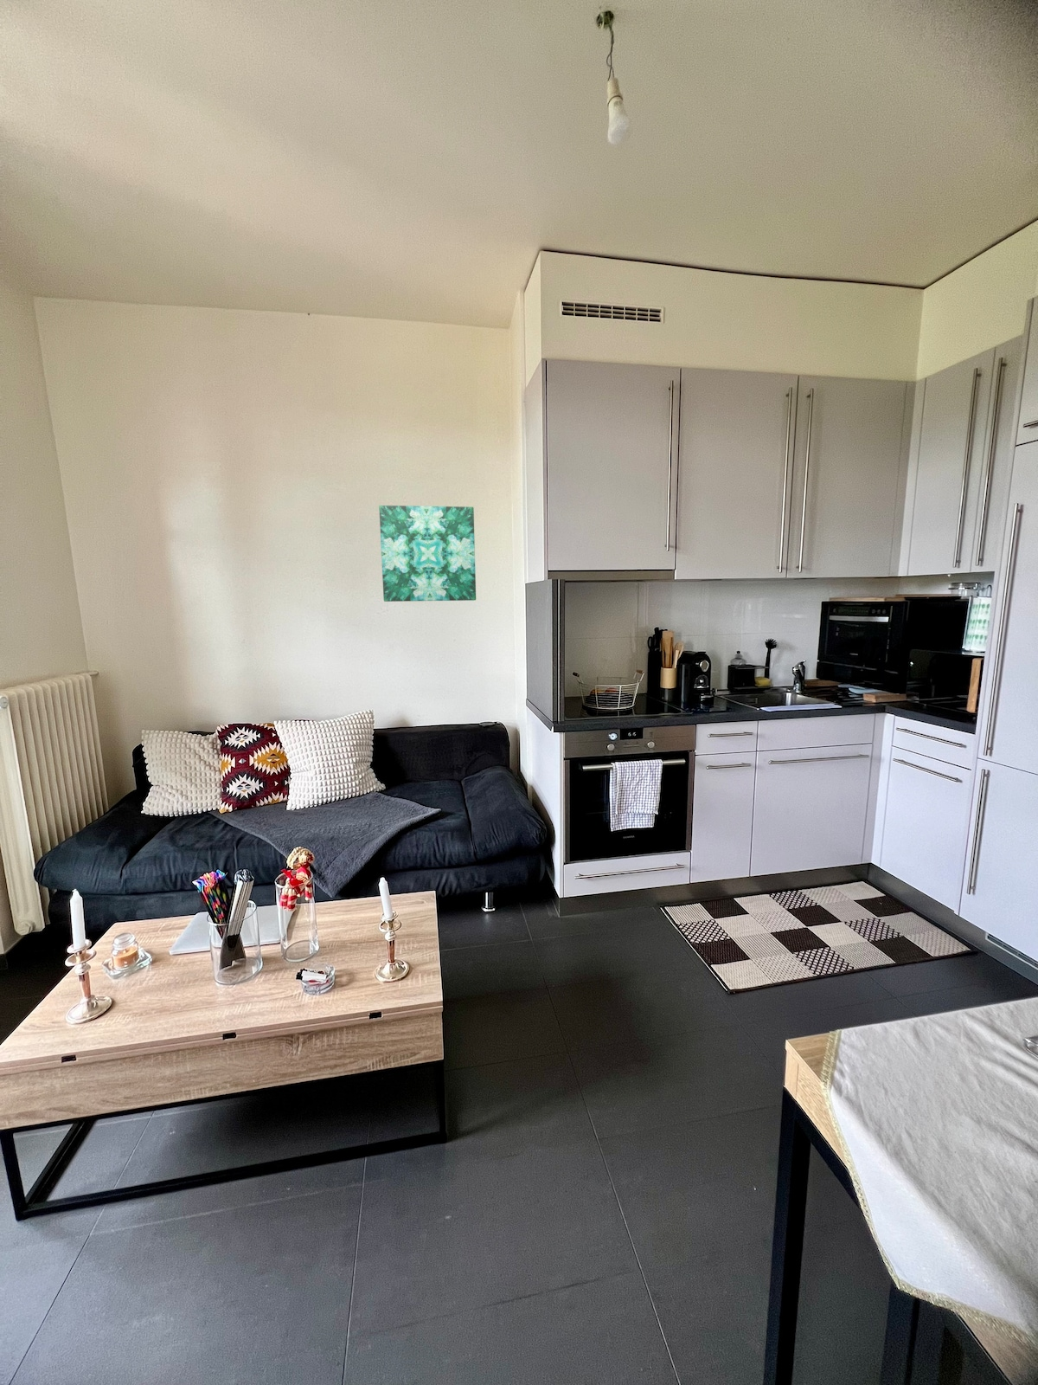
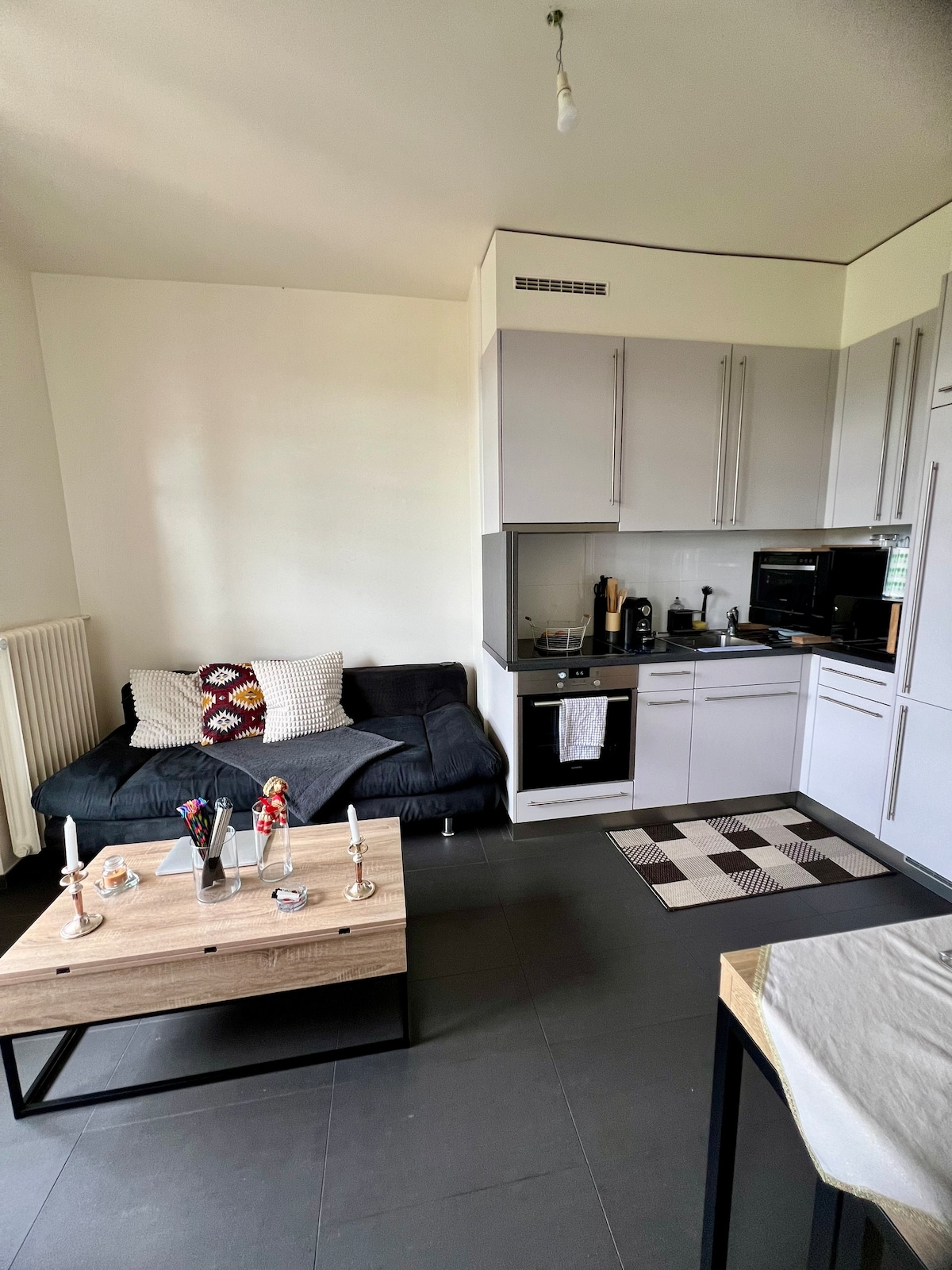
- wall art (429, 554)
